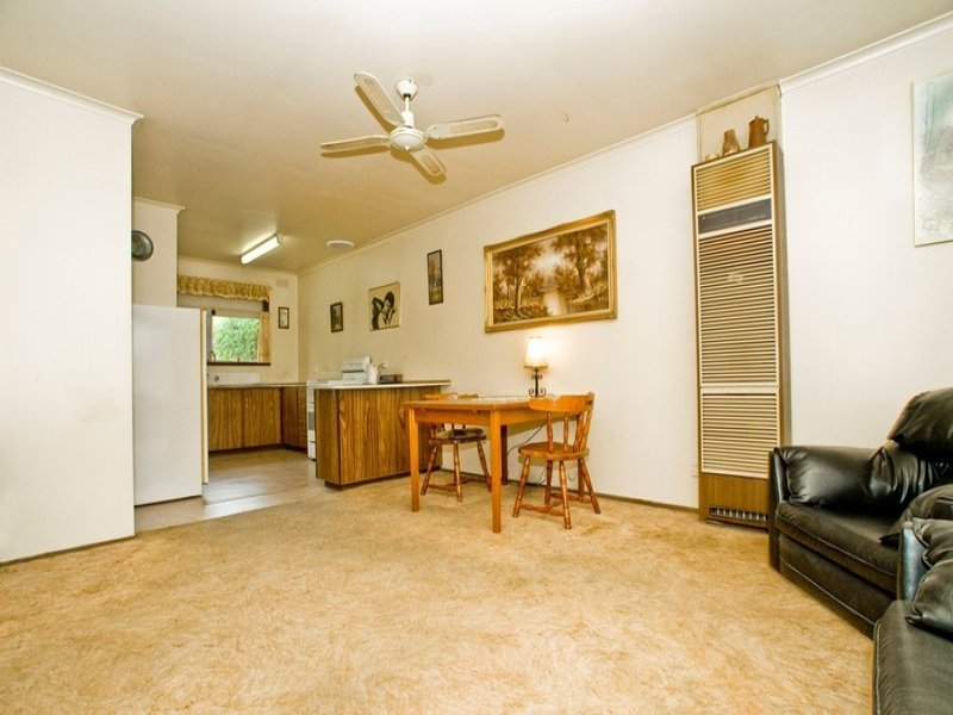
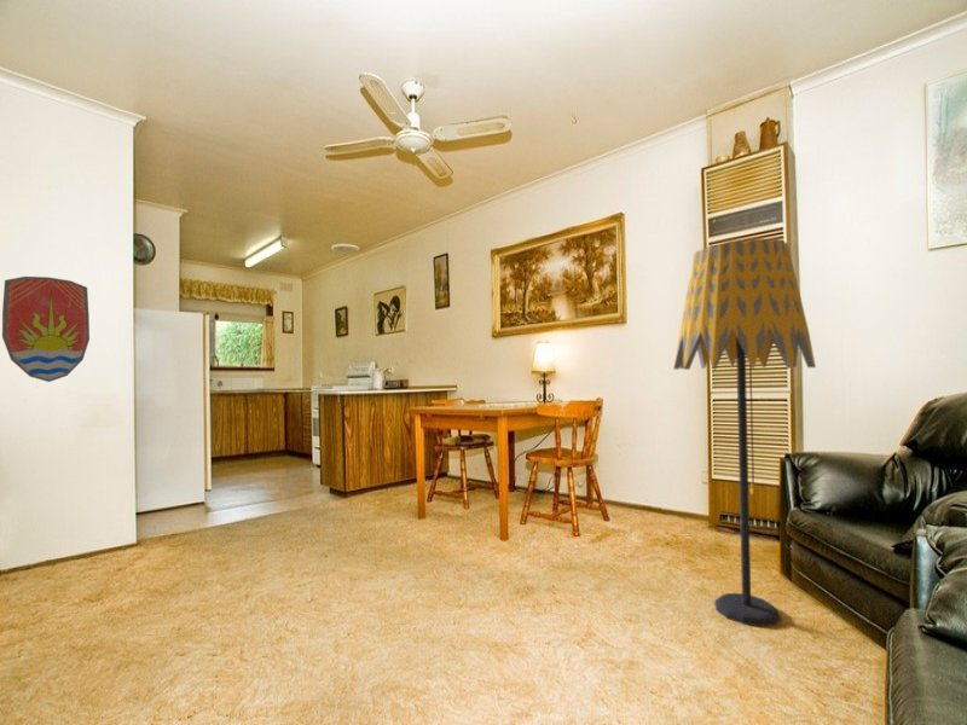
+ decorative shield (47, 329)
+ floor lamp (742, 429)
